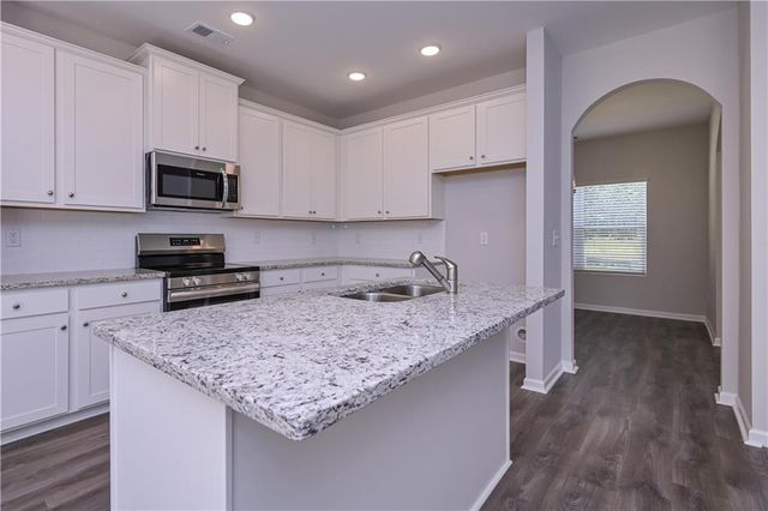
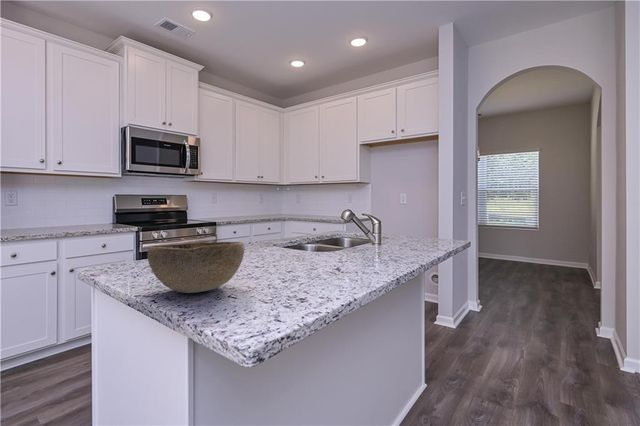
+ decorative bowl (198, 265)
